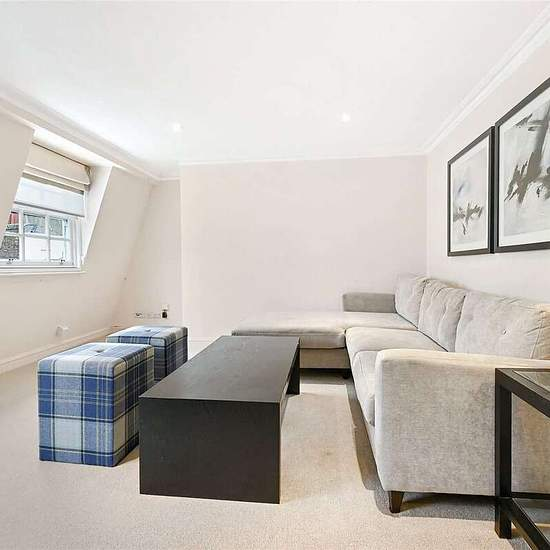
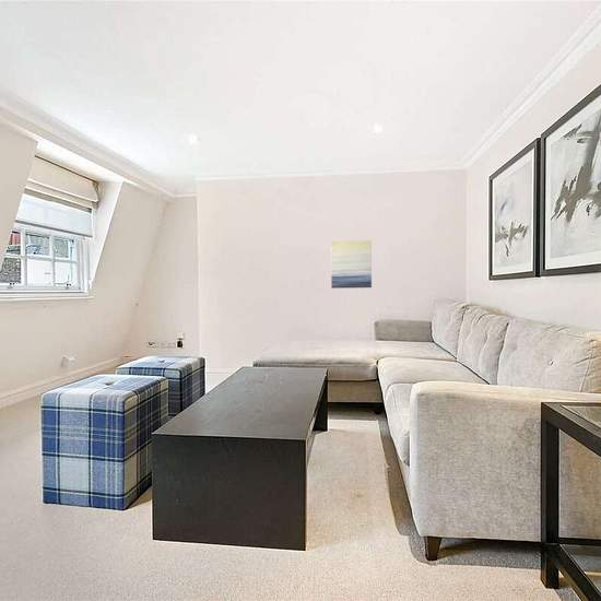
+ wall art (351, 264)
